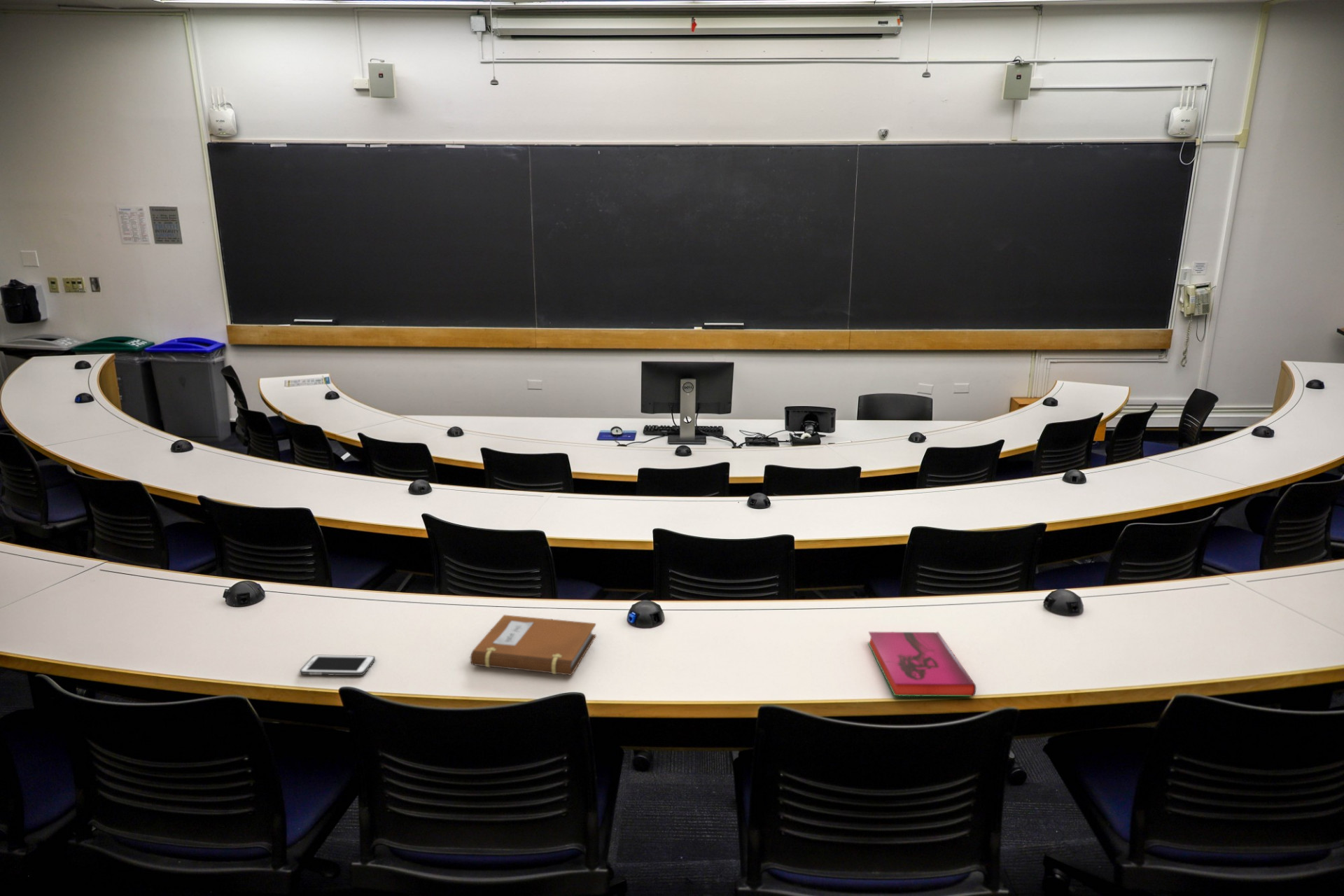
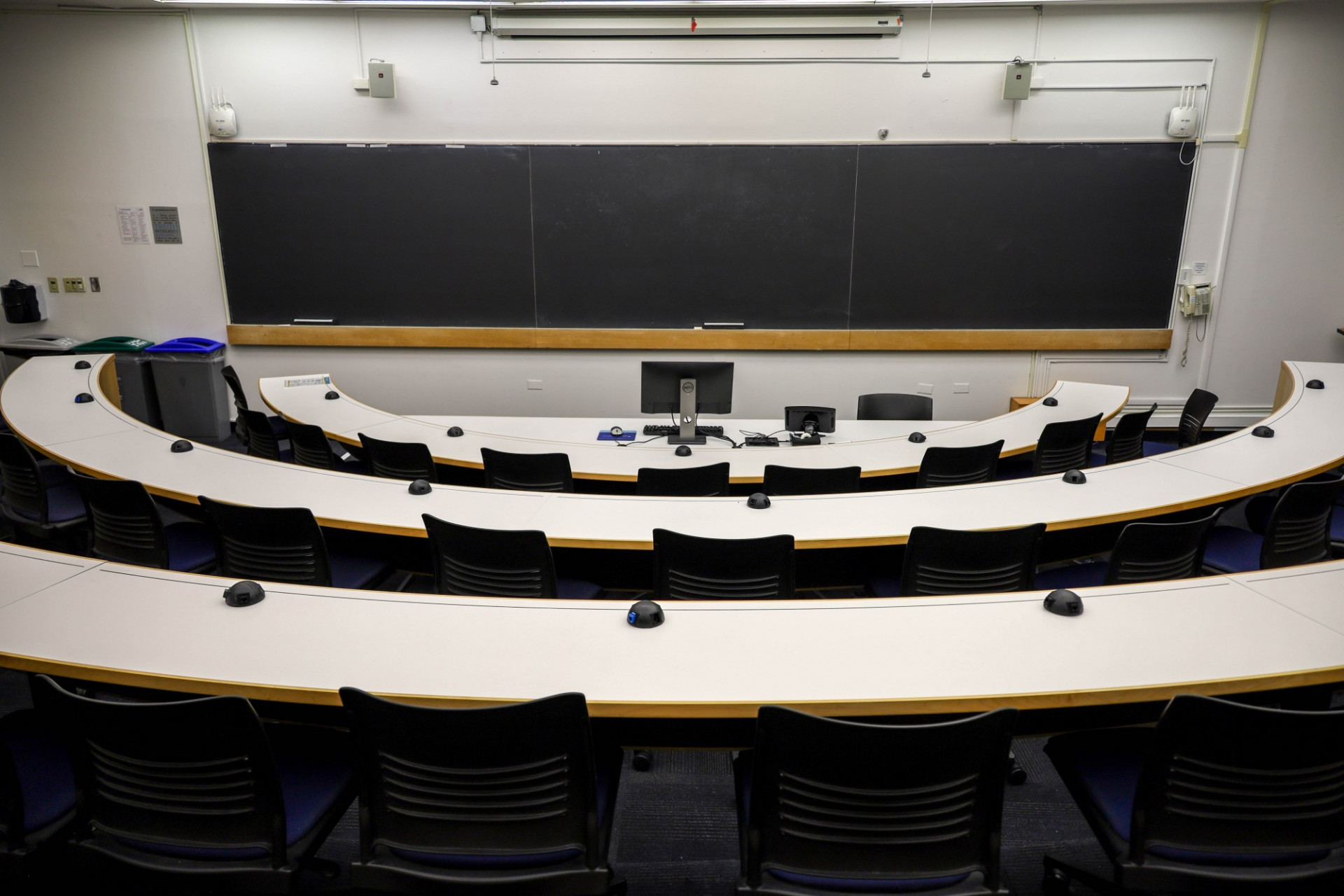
- cell phone (338, 665)
- hardback book (918, 662)
- notebook (533, 644)
